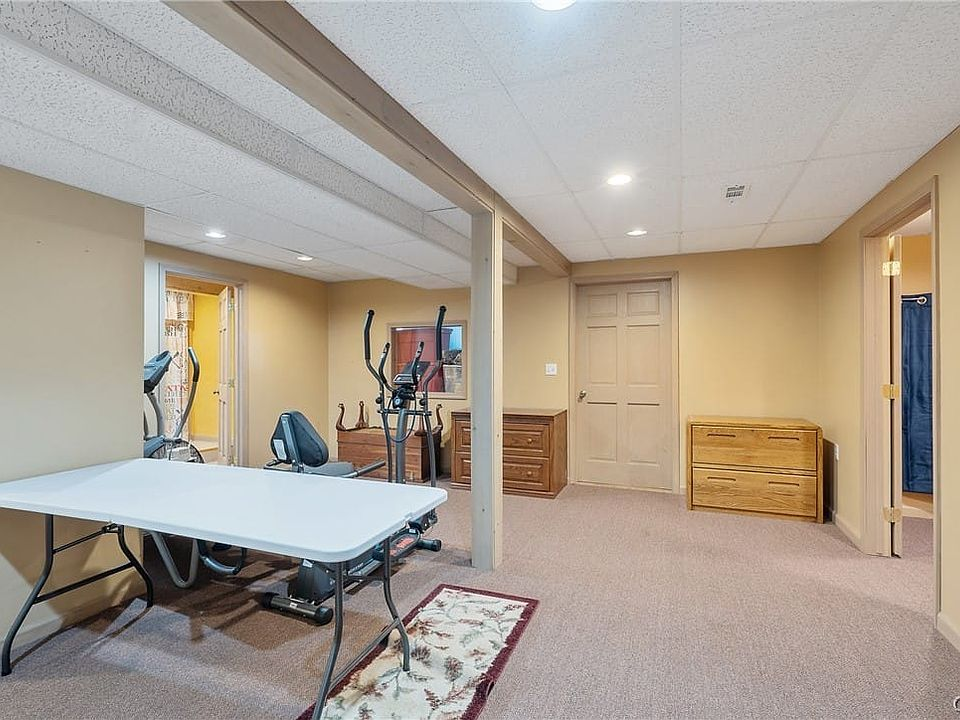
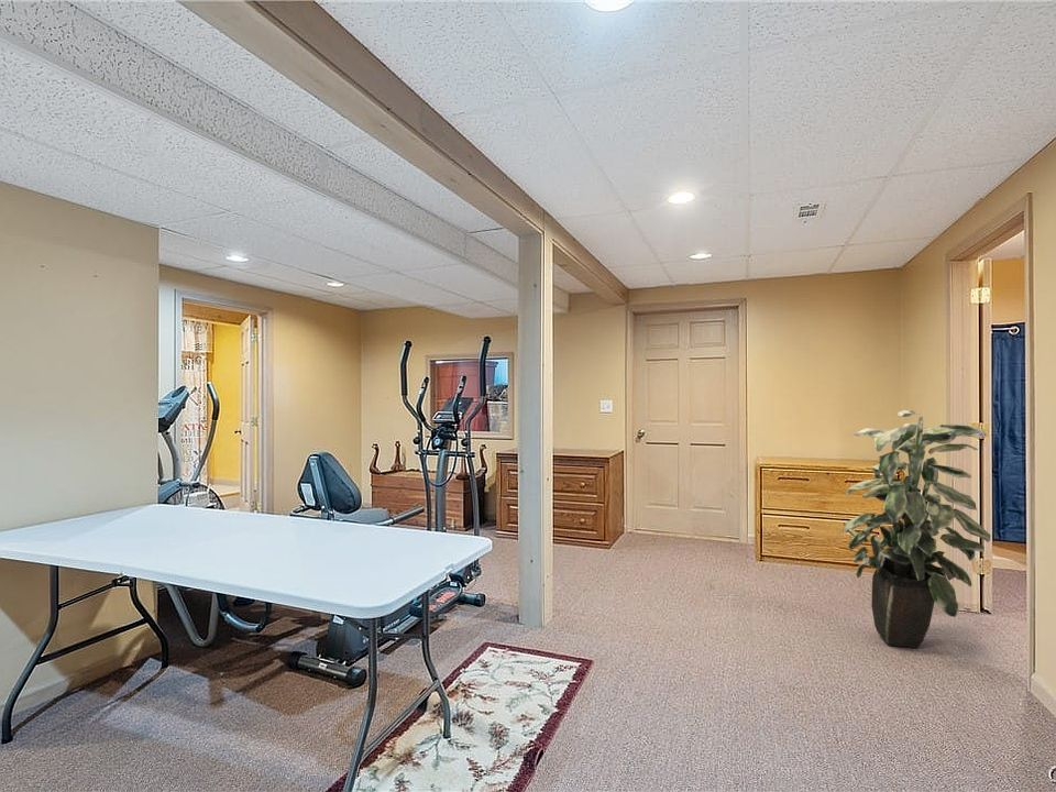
+ indoor plant (911, 528)
